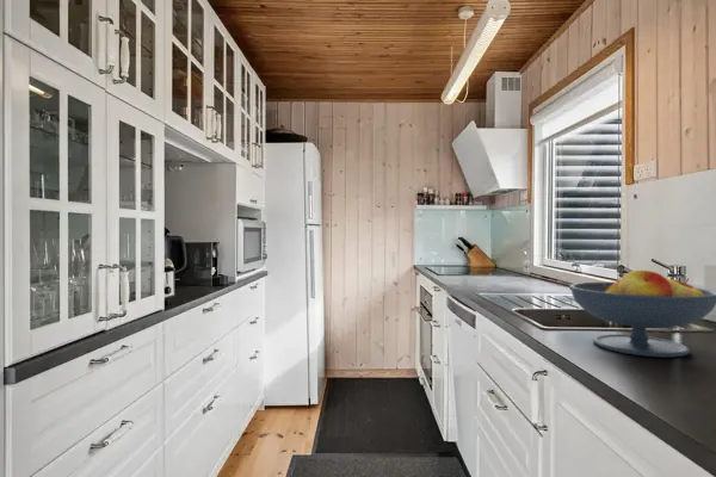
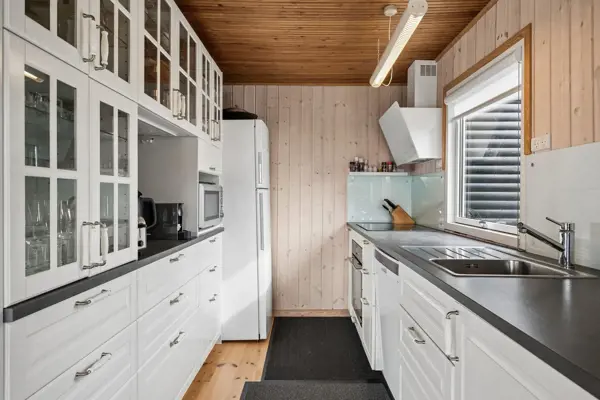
- fruit bowl (638, 306)
